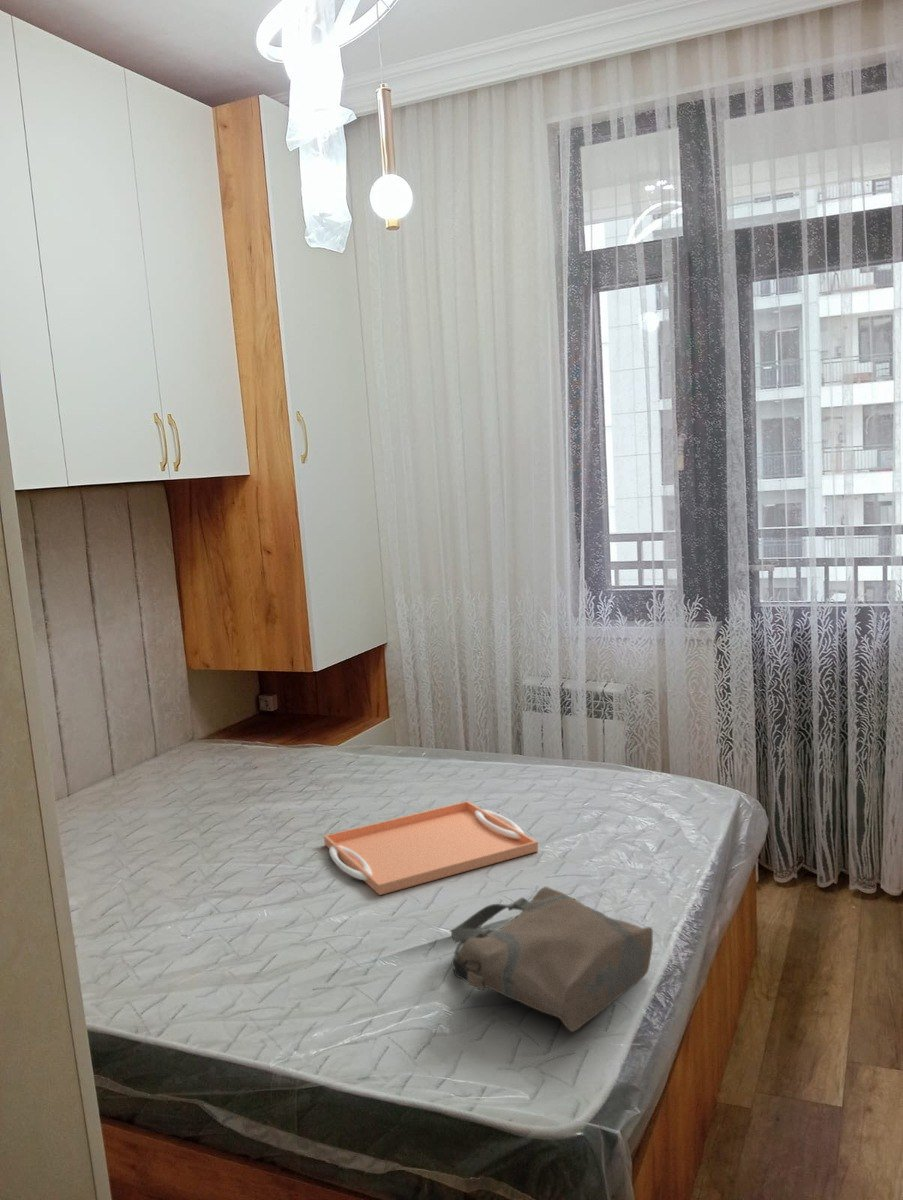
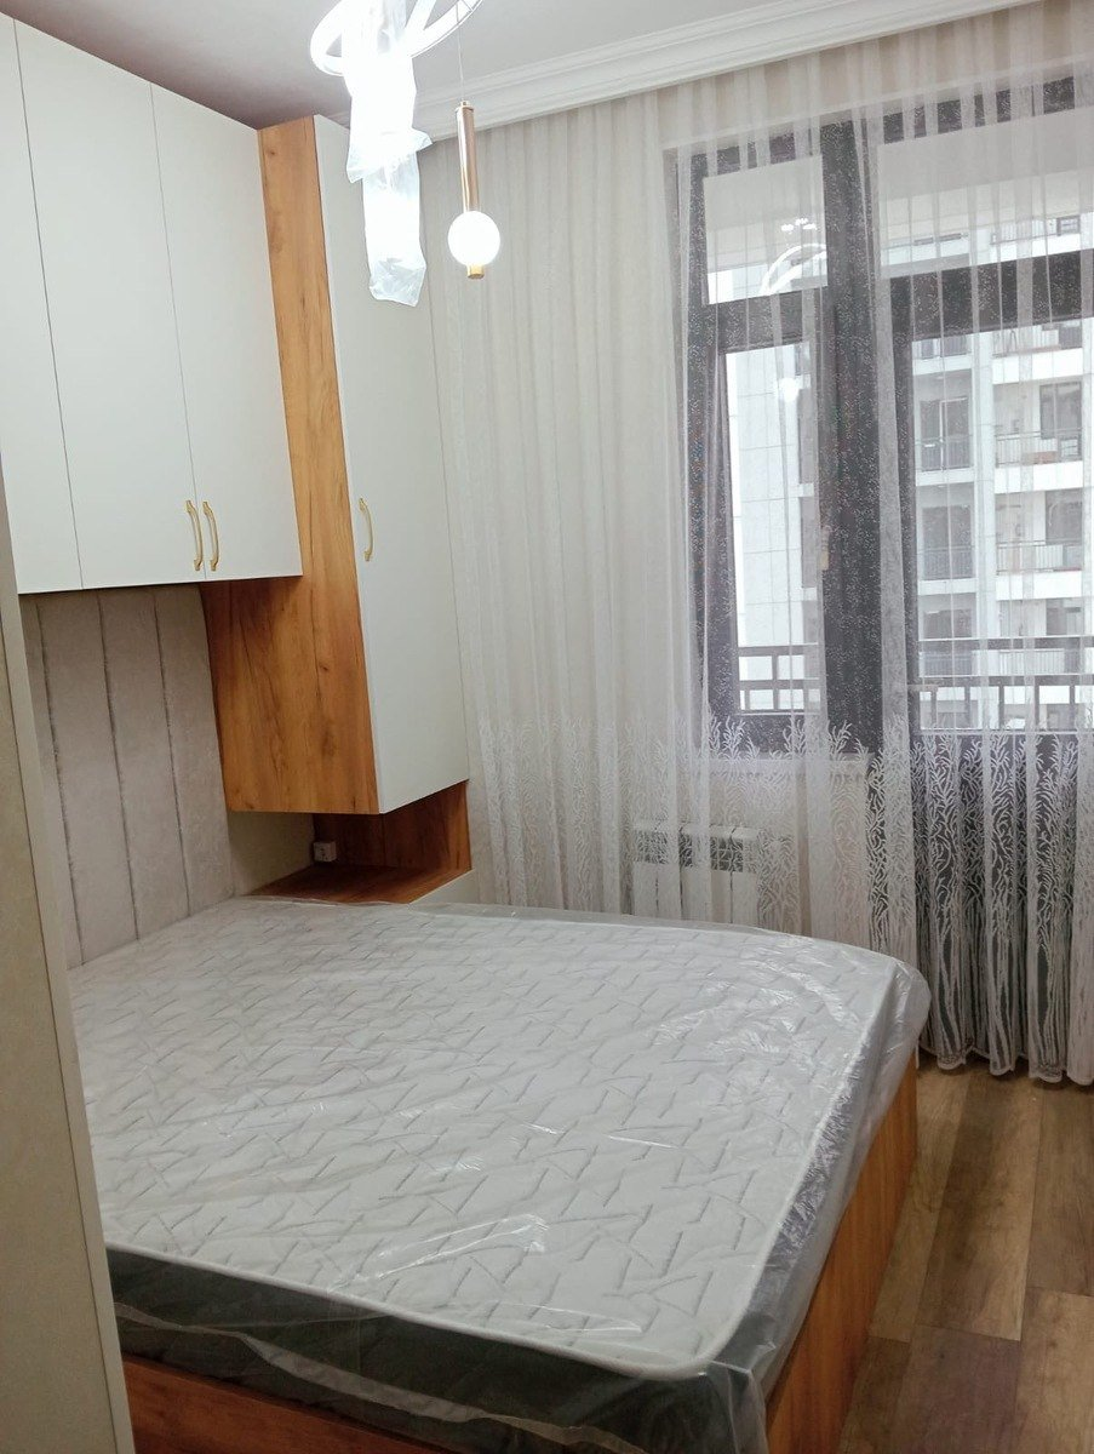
- serving tray (428, 843)
- tote bag (526, 948)
